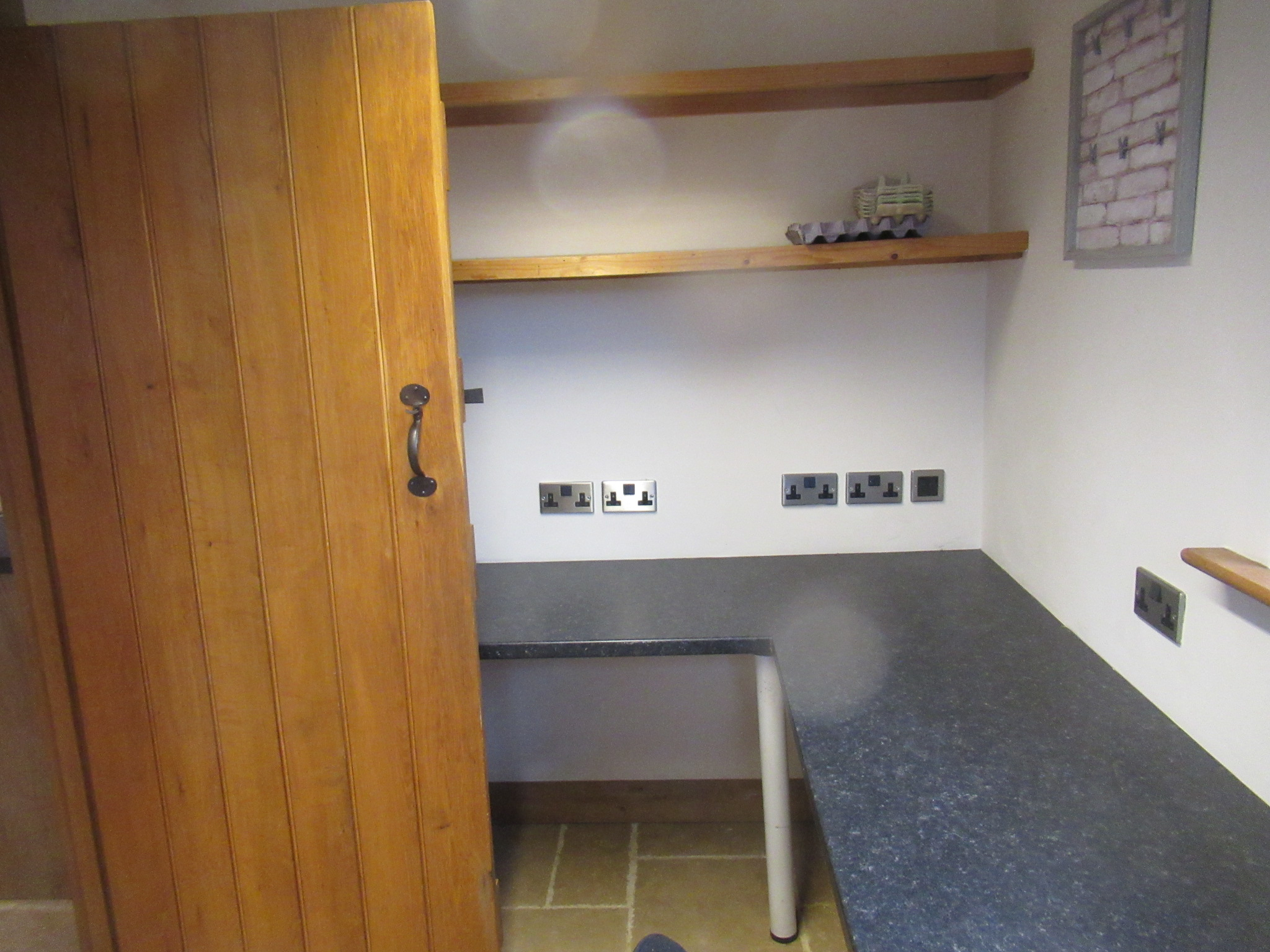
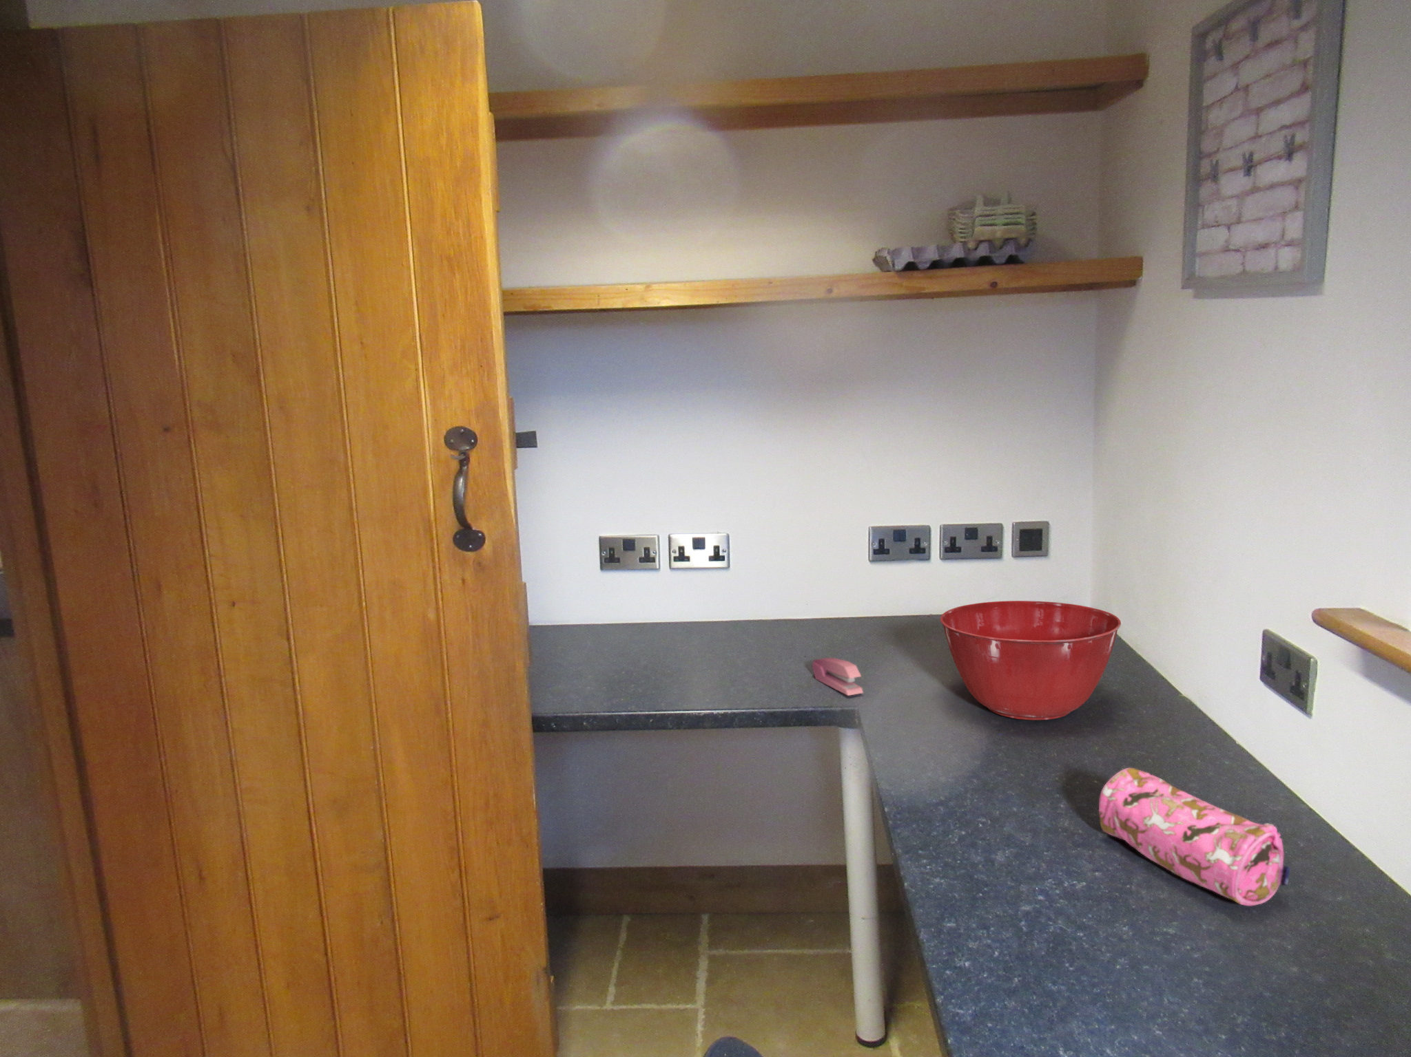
+ pencil case (1185, 830)
+ mixing bowl (1028, 662)
+ stapler (837, 672)
